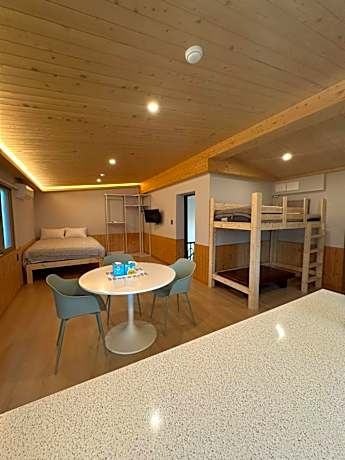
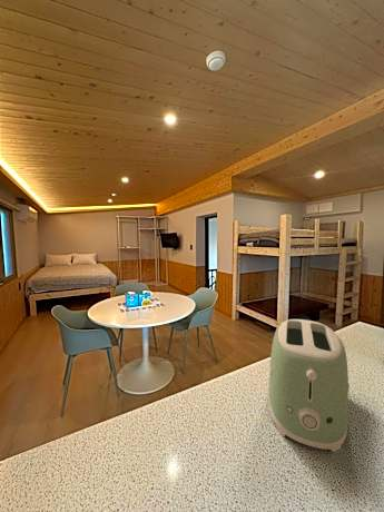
+ toaster (305, 367)
